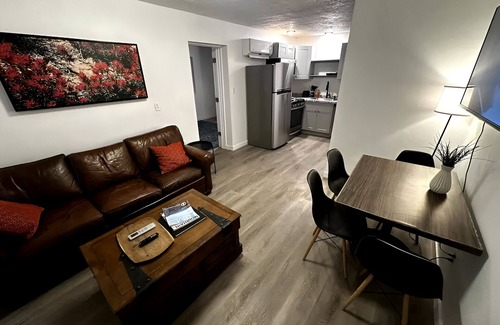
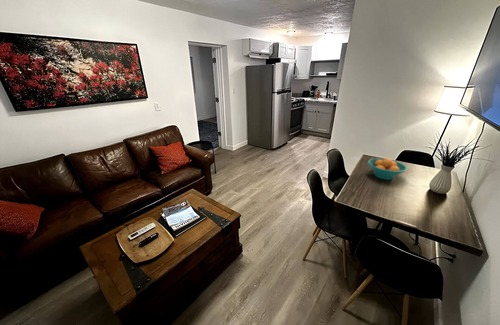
+ fruit bowl (385, 167)
